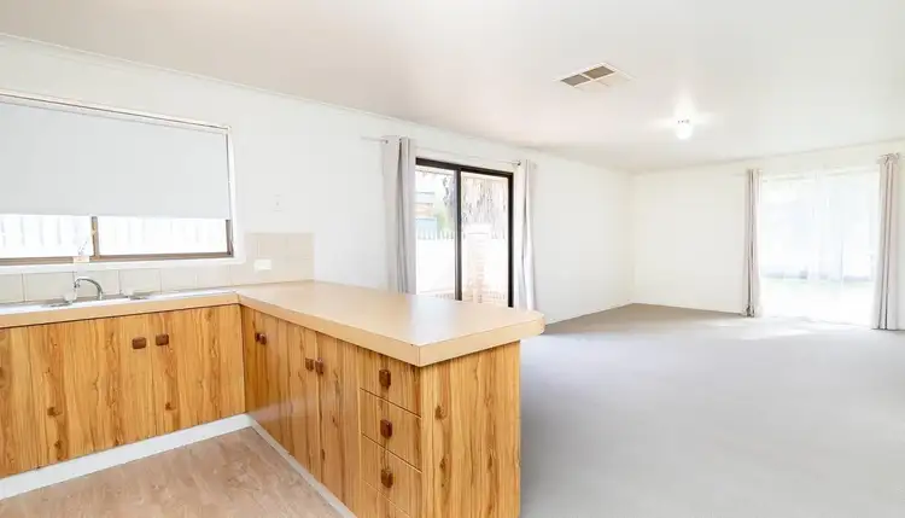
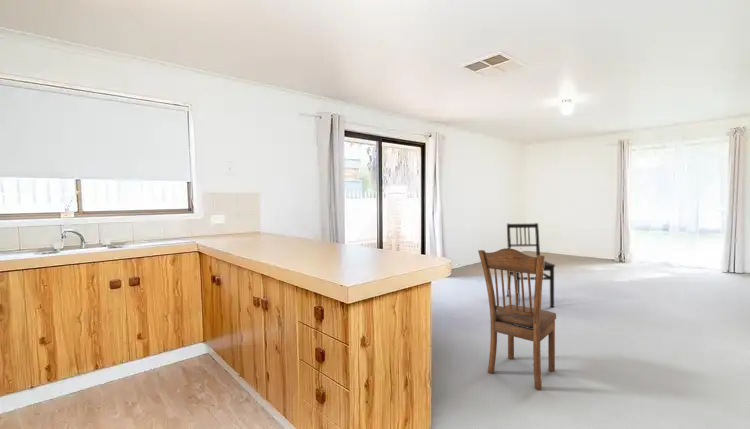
+ dining chair (536, 256)
+ dining chair (521, 309)
